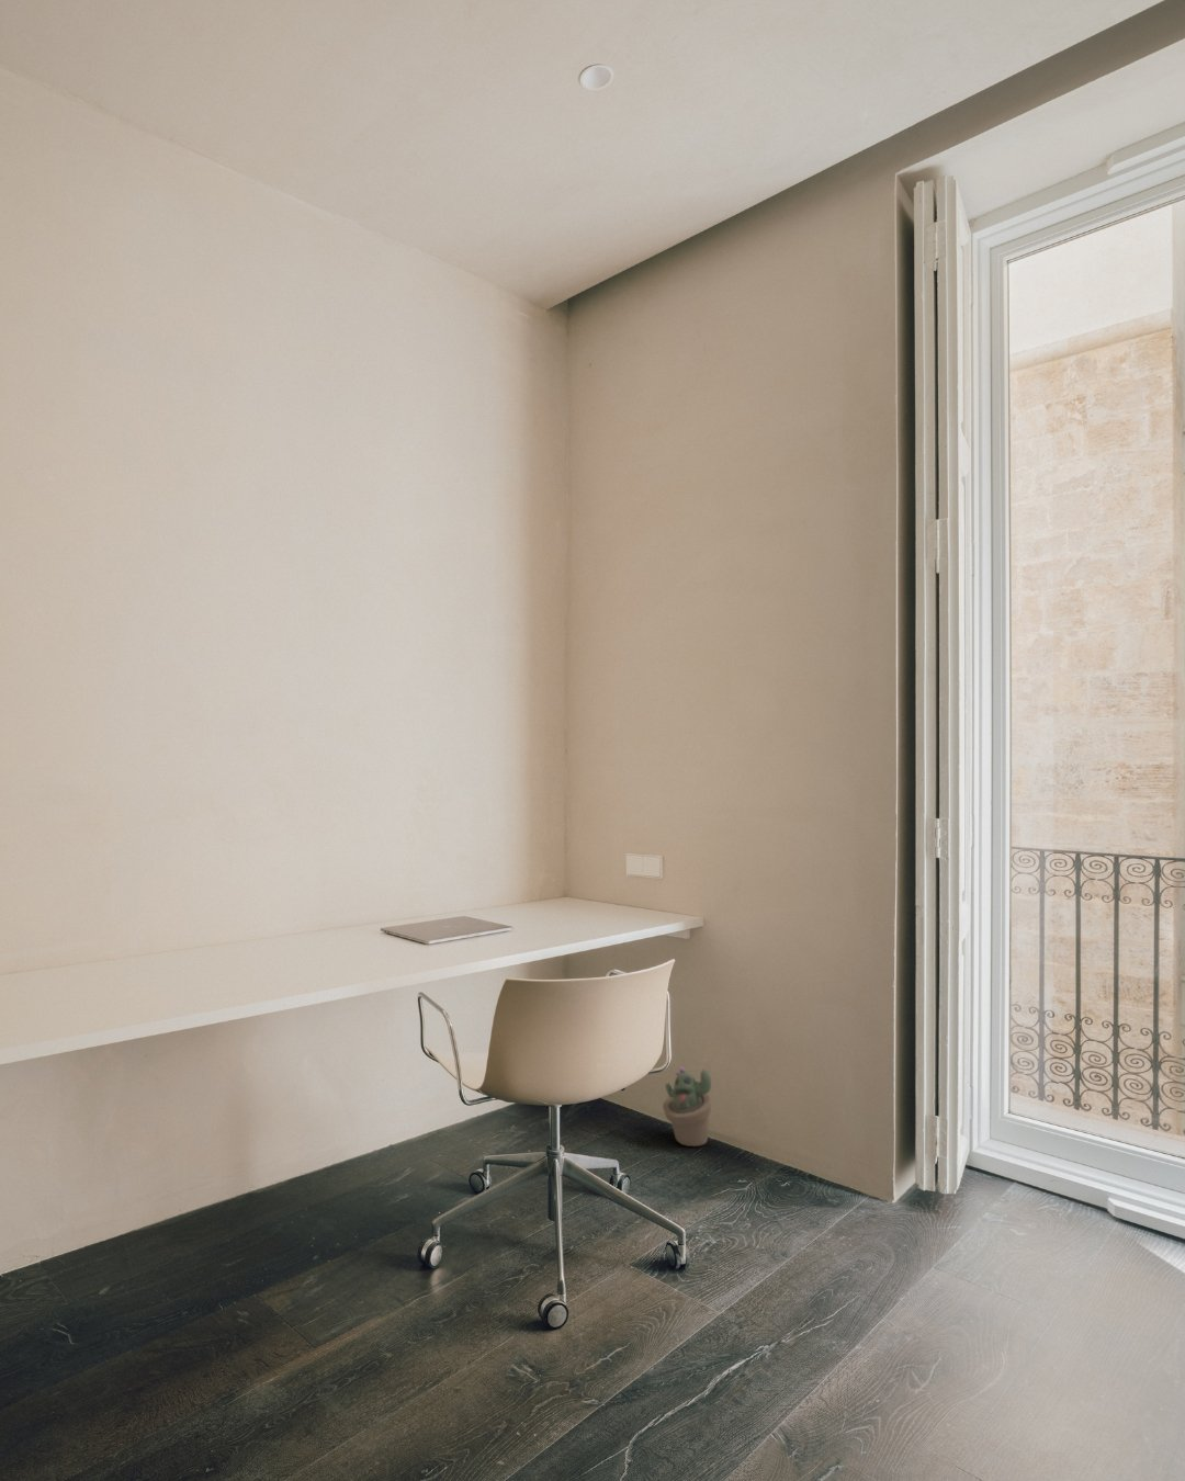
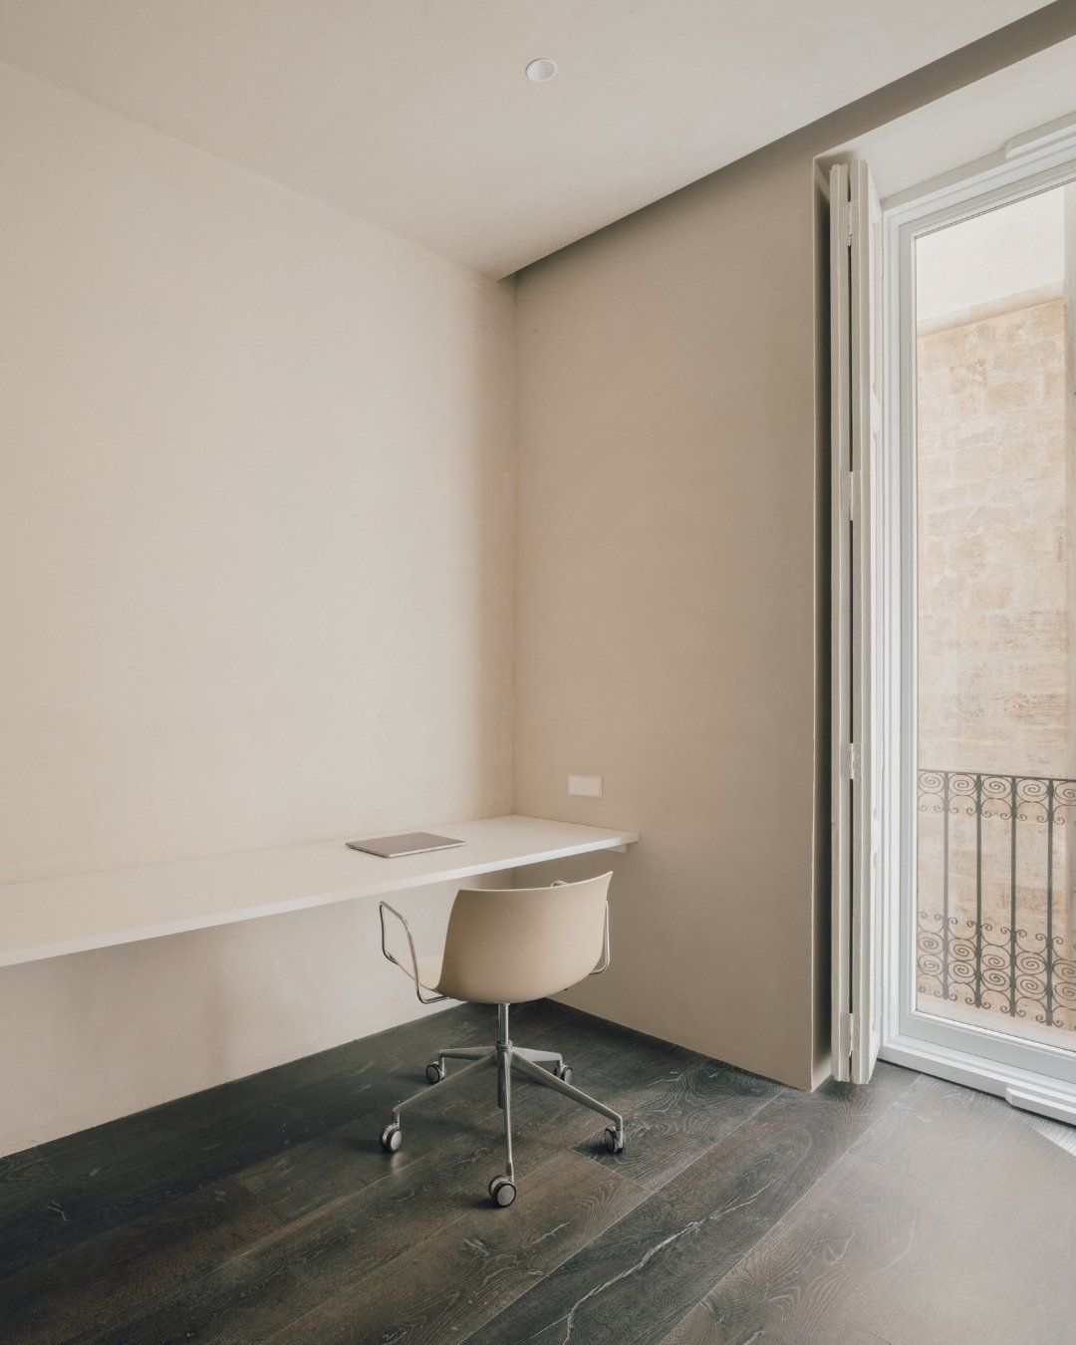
- decorative plant (688, 1104)
